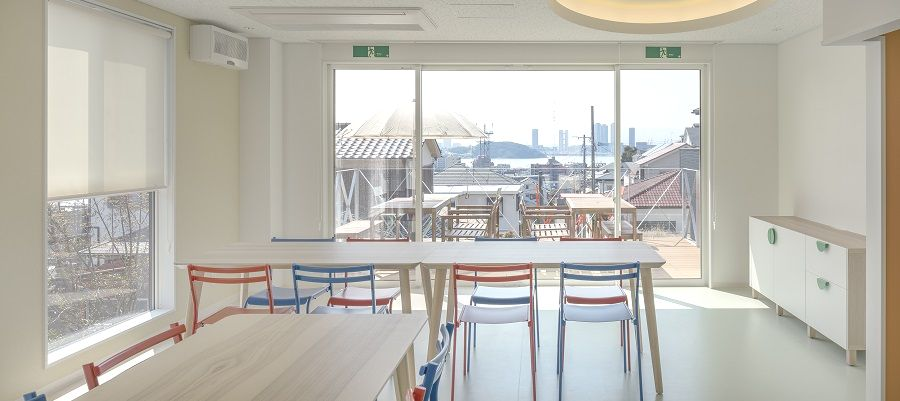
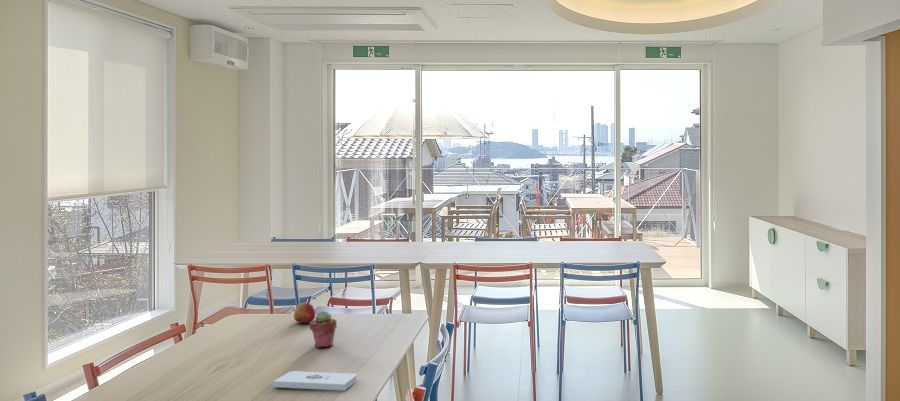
+ potted succulent (323, 328)
+ apple (304, 312)
+ notepad (316, 380)
